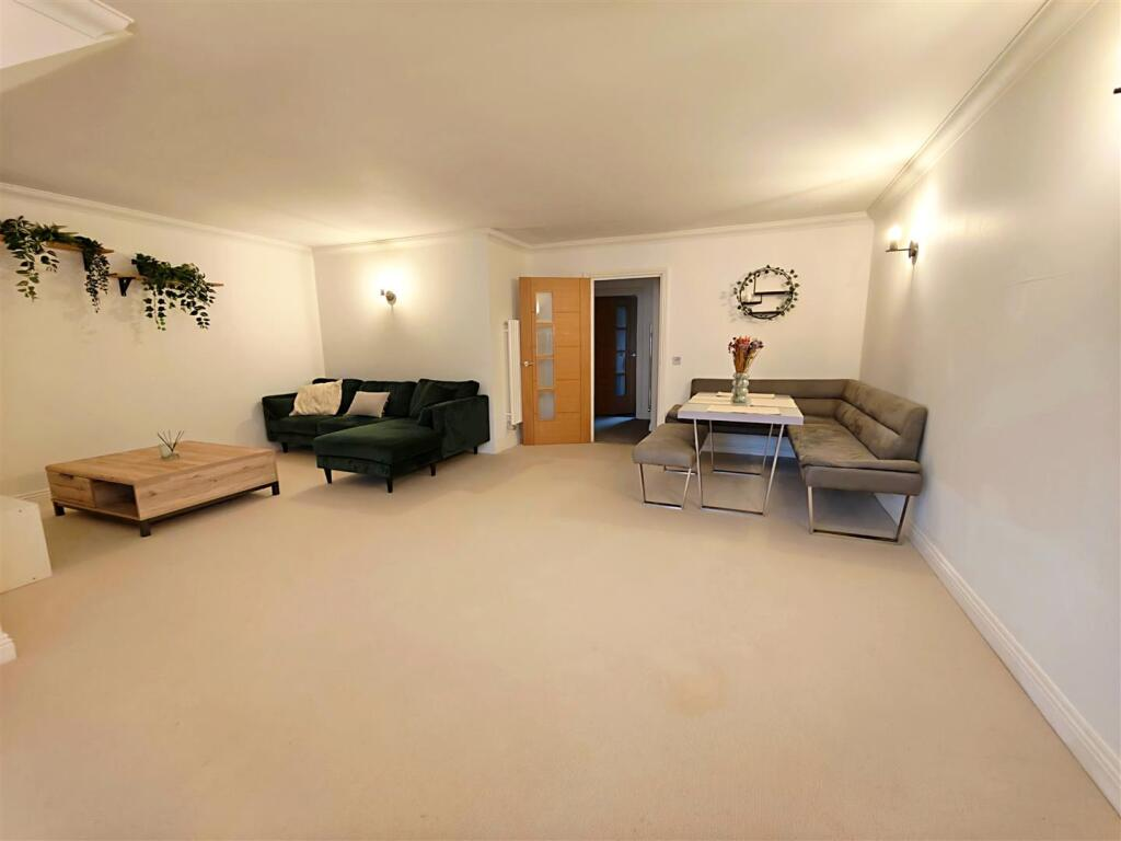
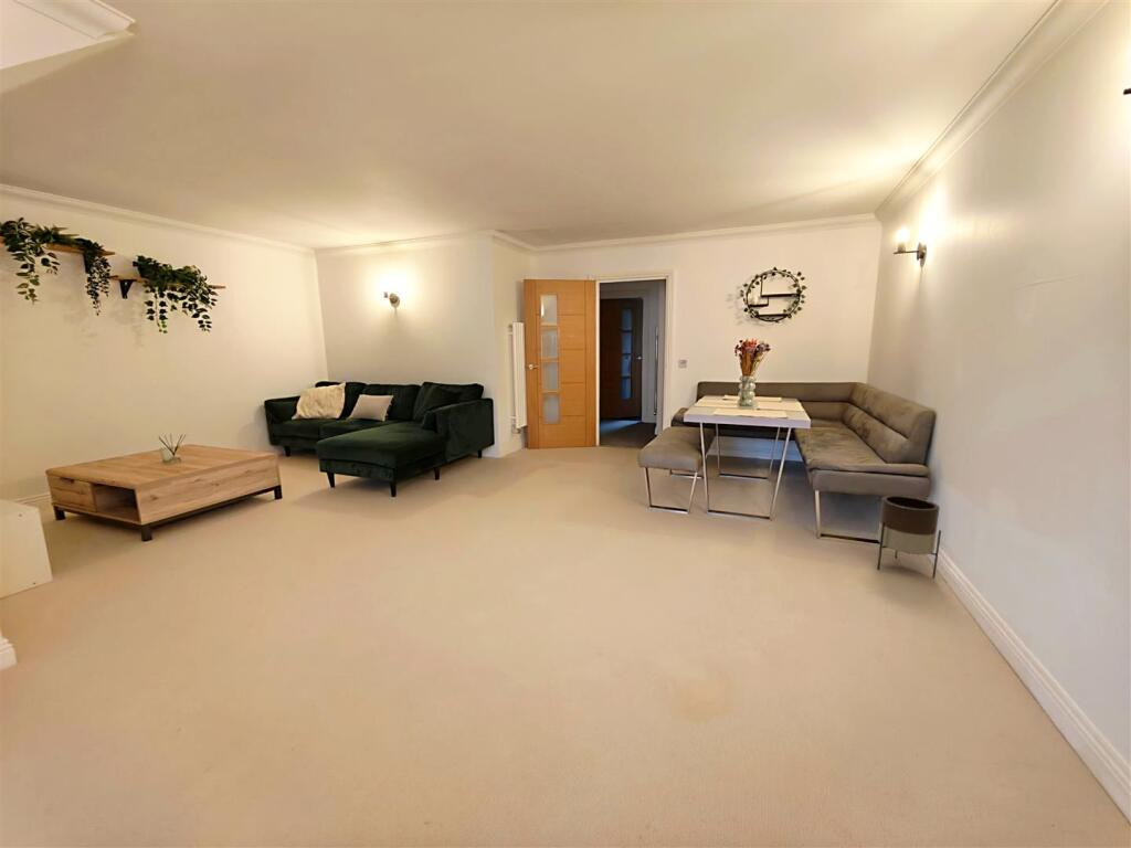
+ planter (905, 534)
